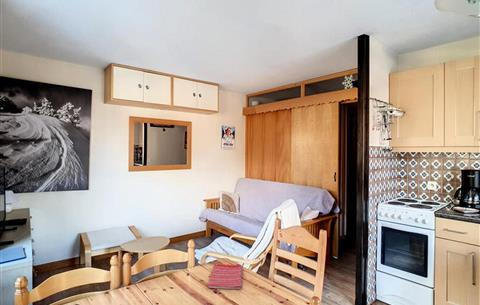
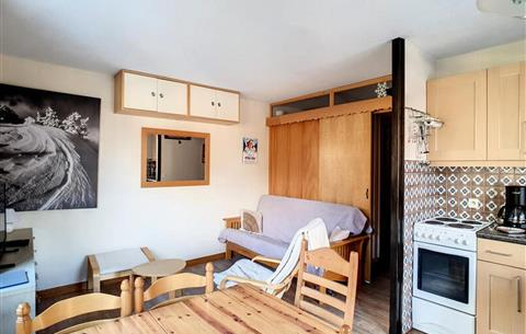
- dish towel (226, 275)
